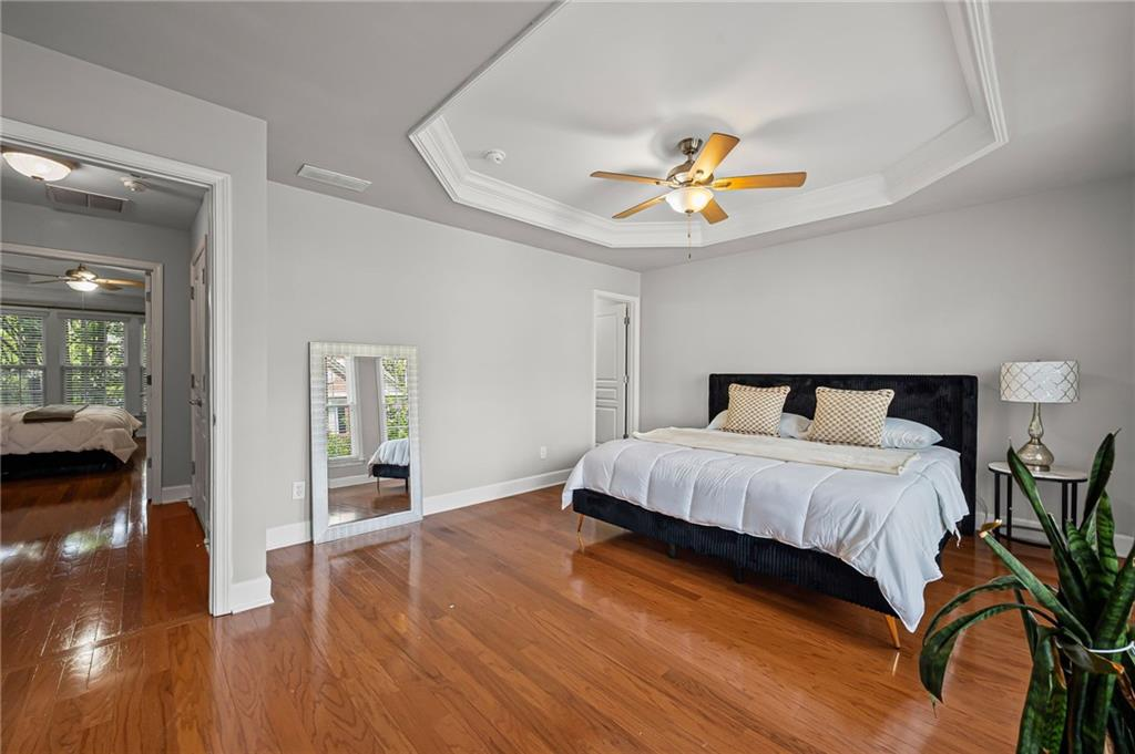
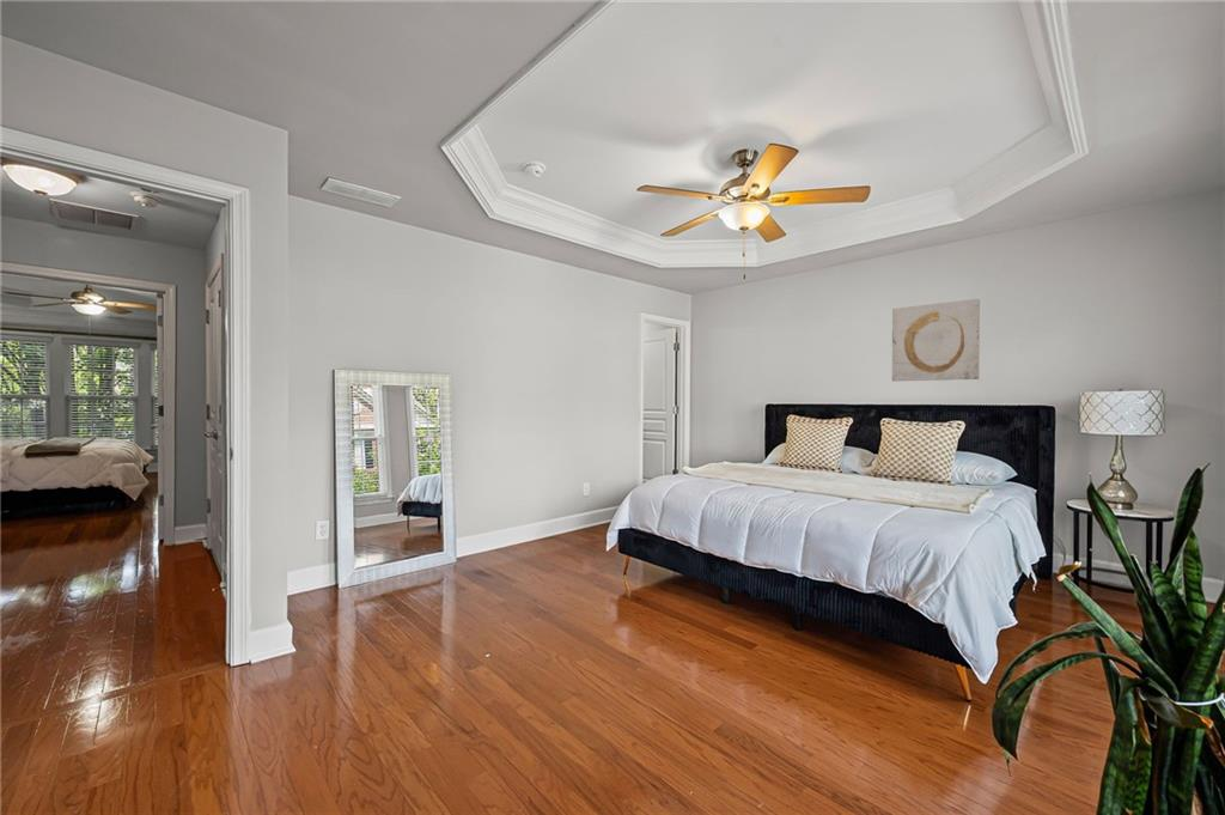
+ wall art (933, 342)
